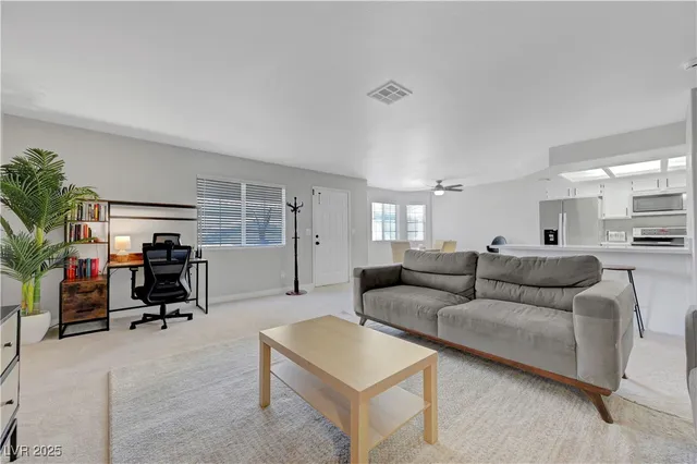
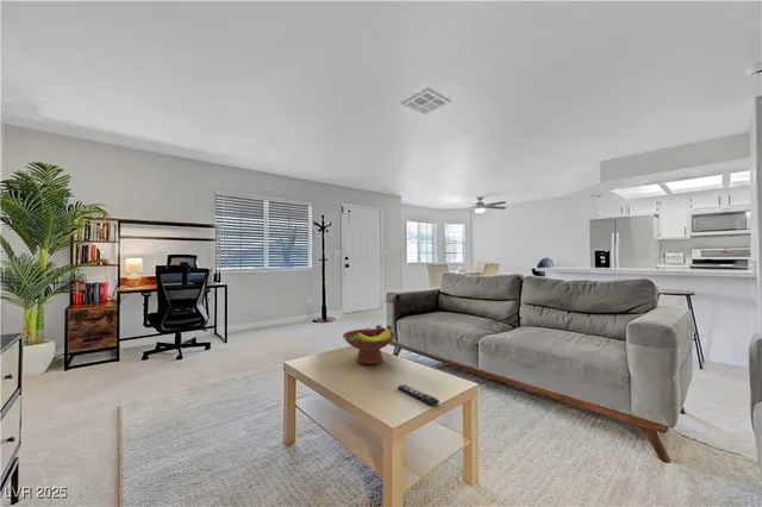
+ fruit bowl (369, 342)
+ remote control (417, 394)
